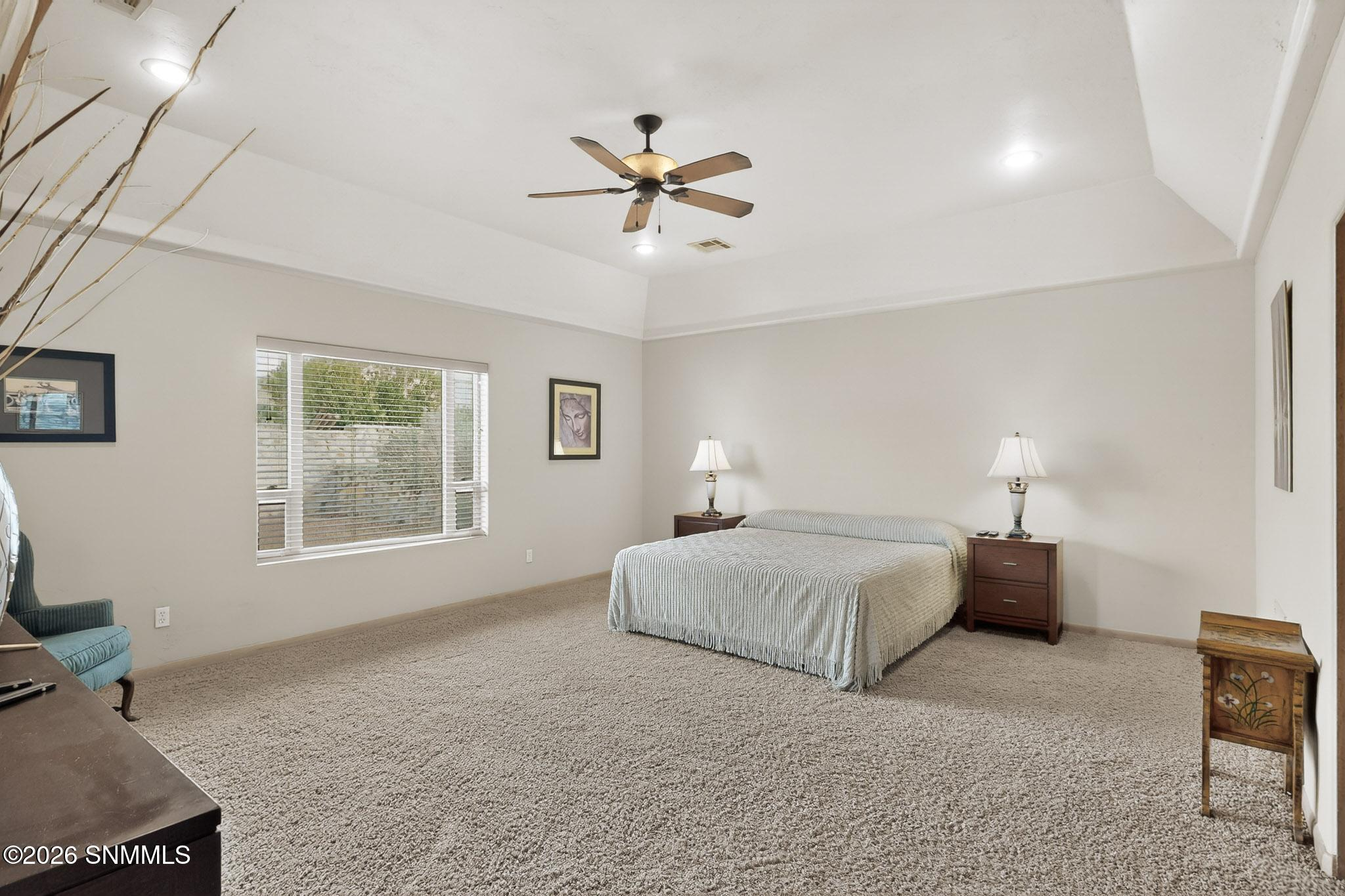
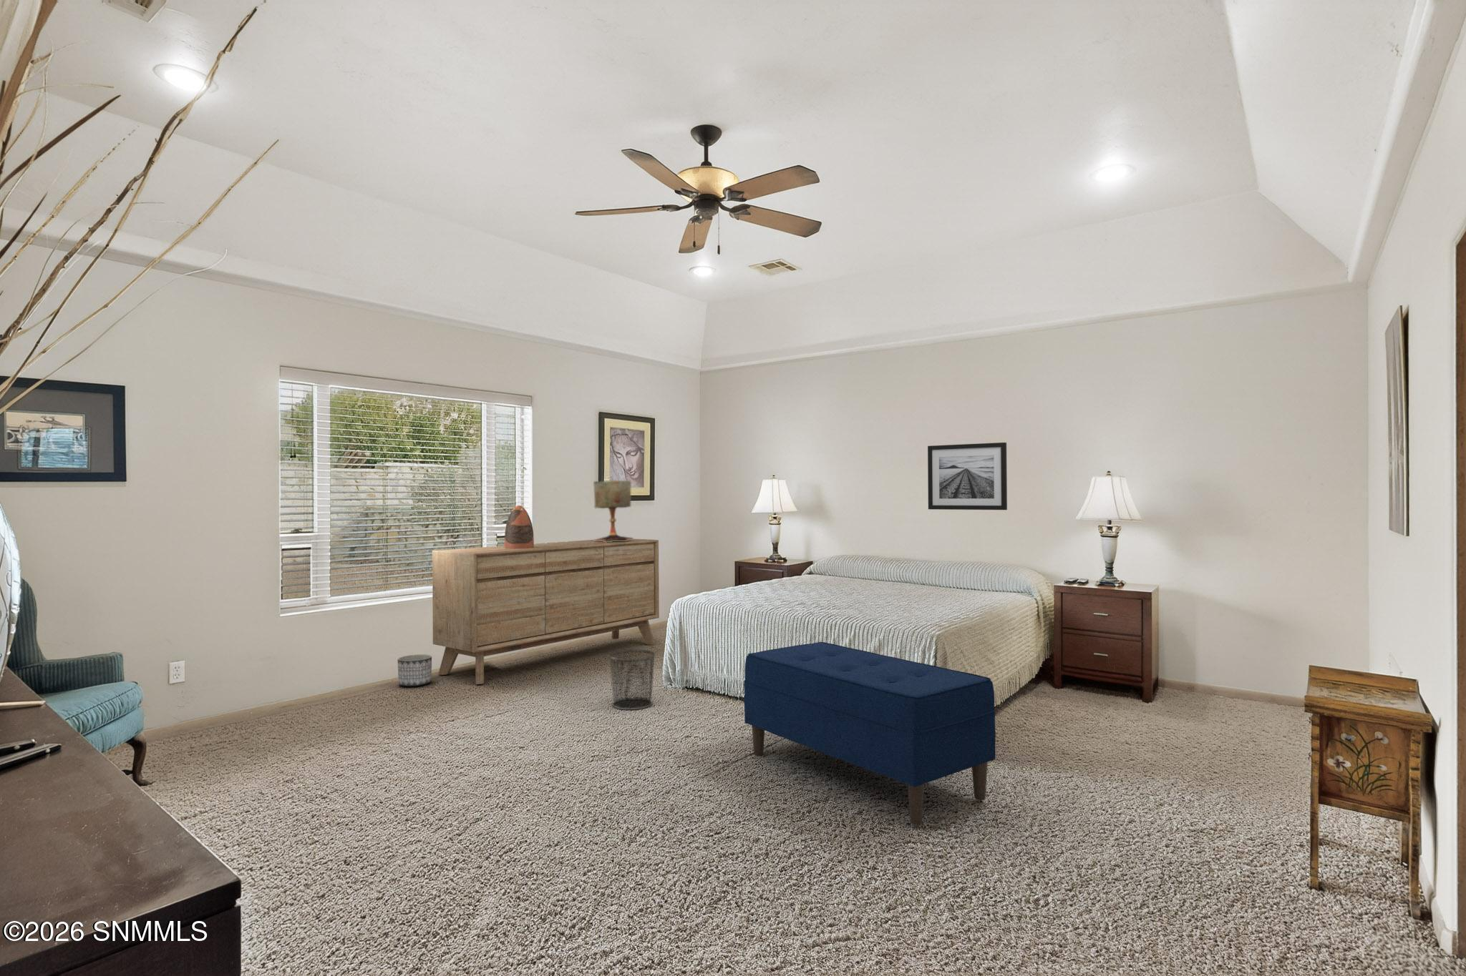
+ decorative vase (519, 526)
+ wall art (966, 477)
+ table lamp (613, 511)
+ waste bin (632, 679)
+ sideboard (556, 601)
+ bench (860, 720)
+ planter (414, 671)
